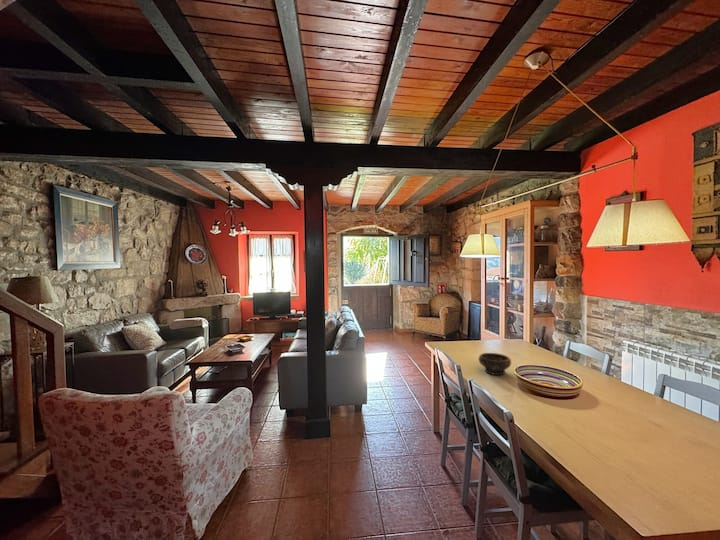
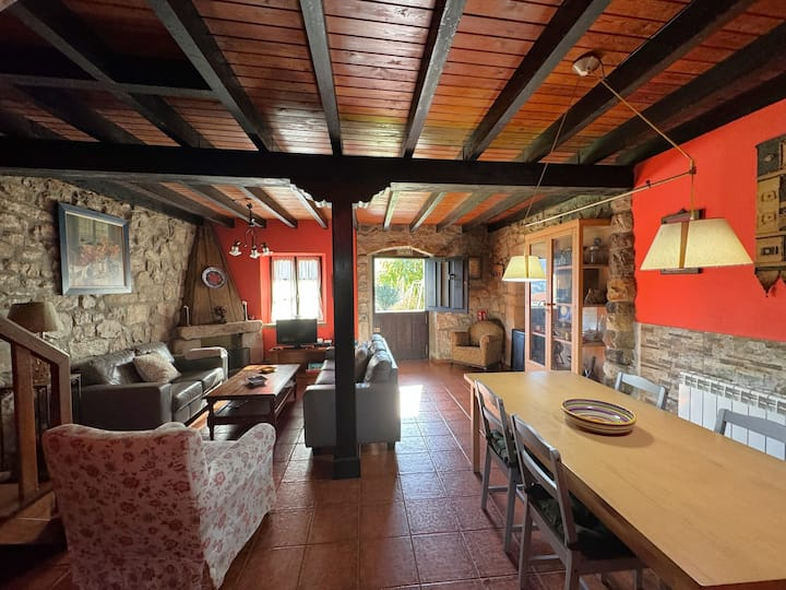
- bowl (494, 364)
